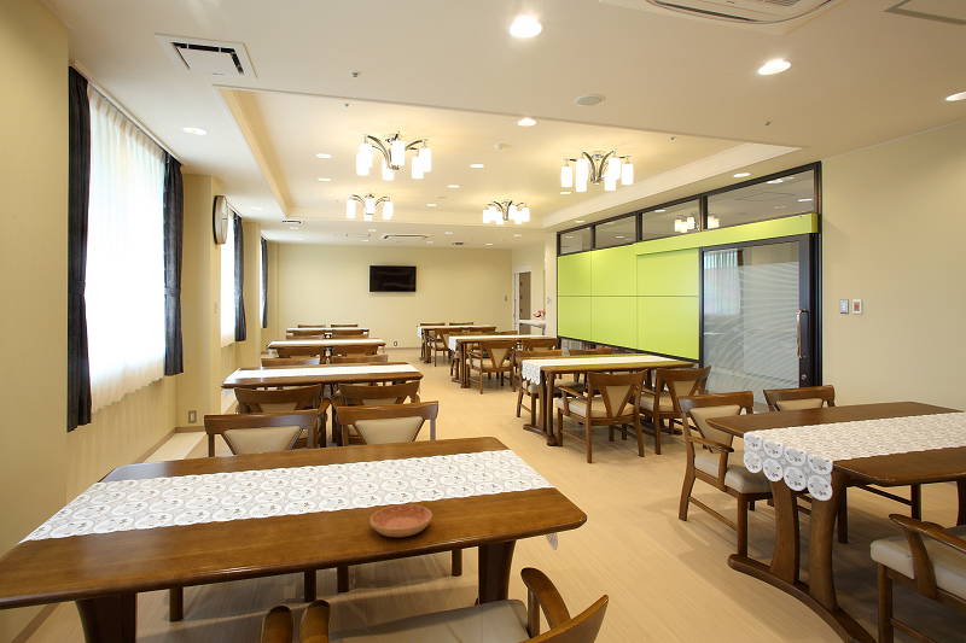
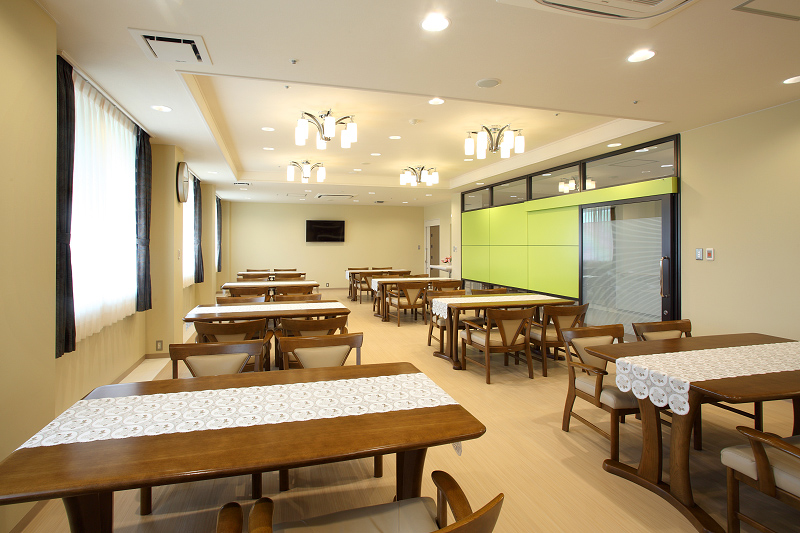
- saucer (401, 521)
